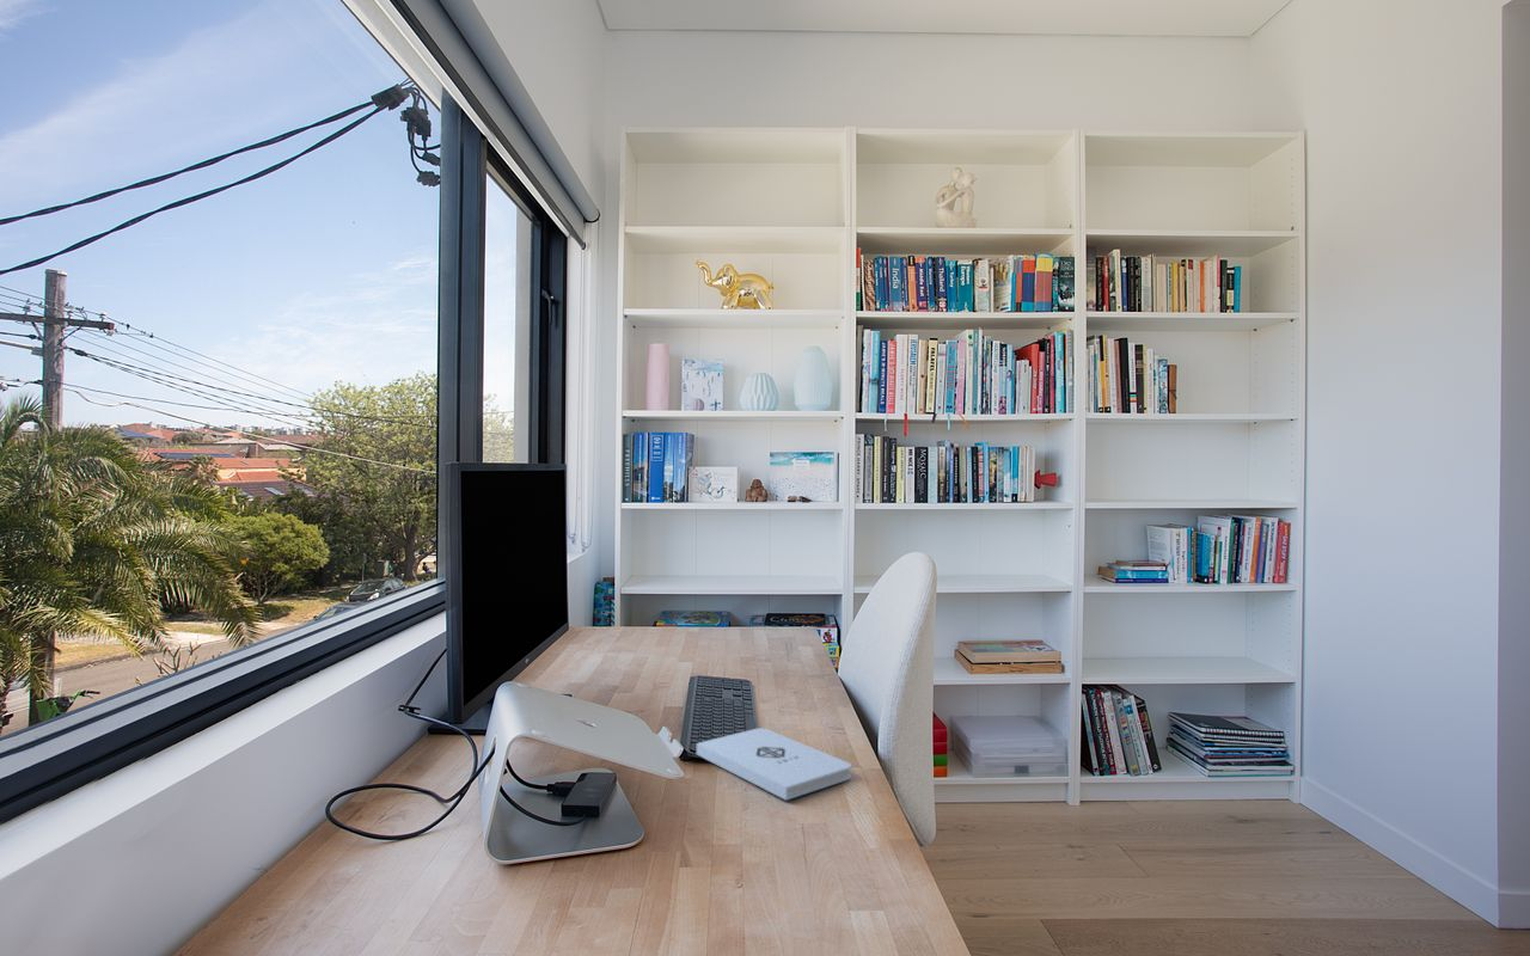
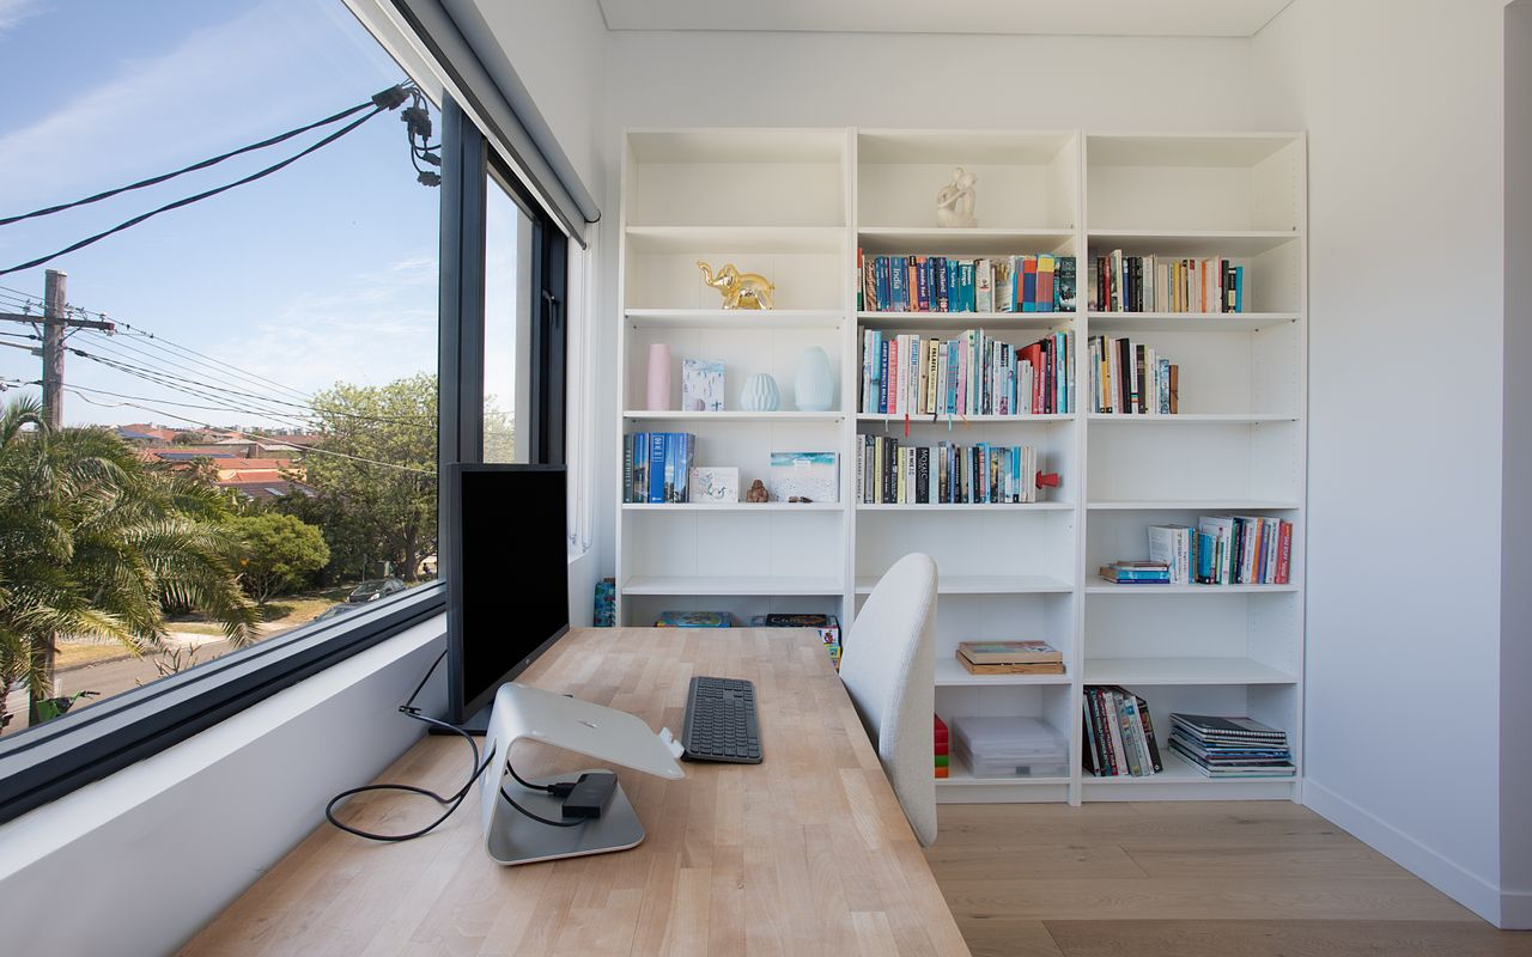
- notepad (772, 759)
